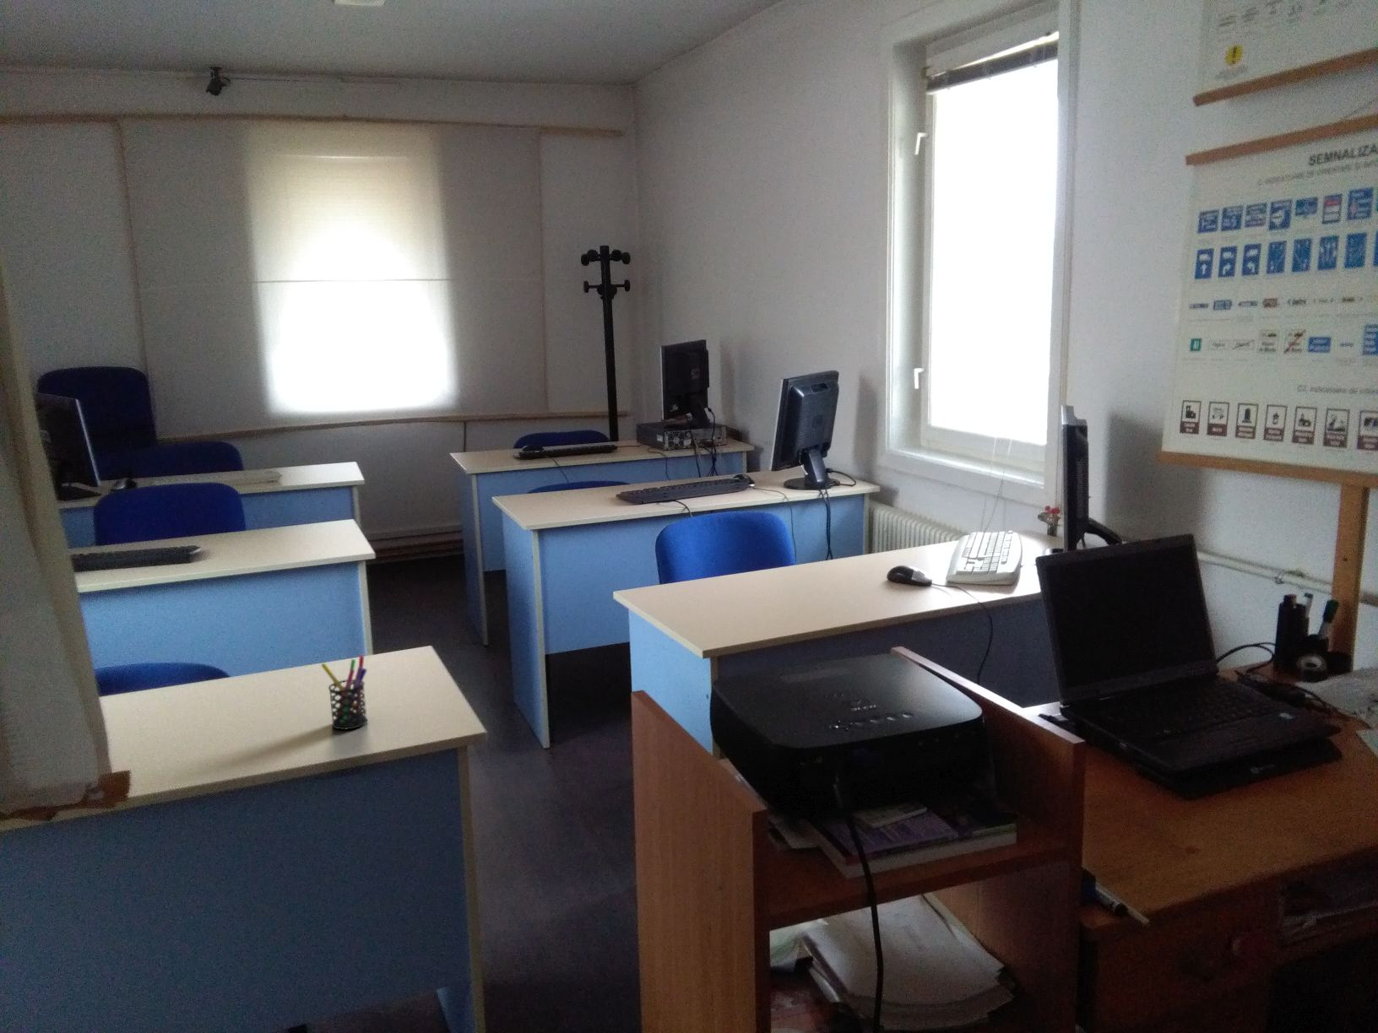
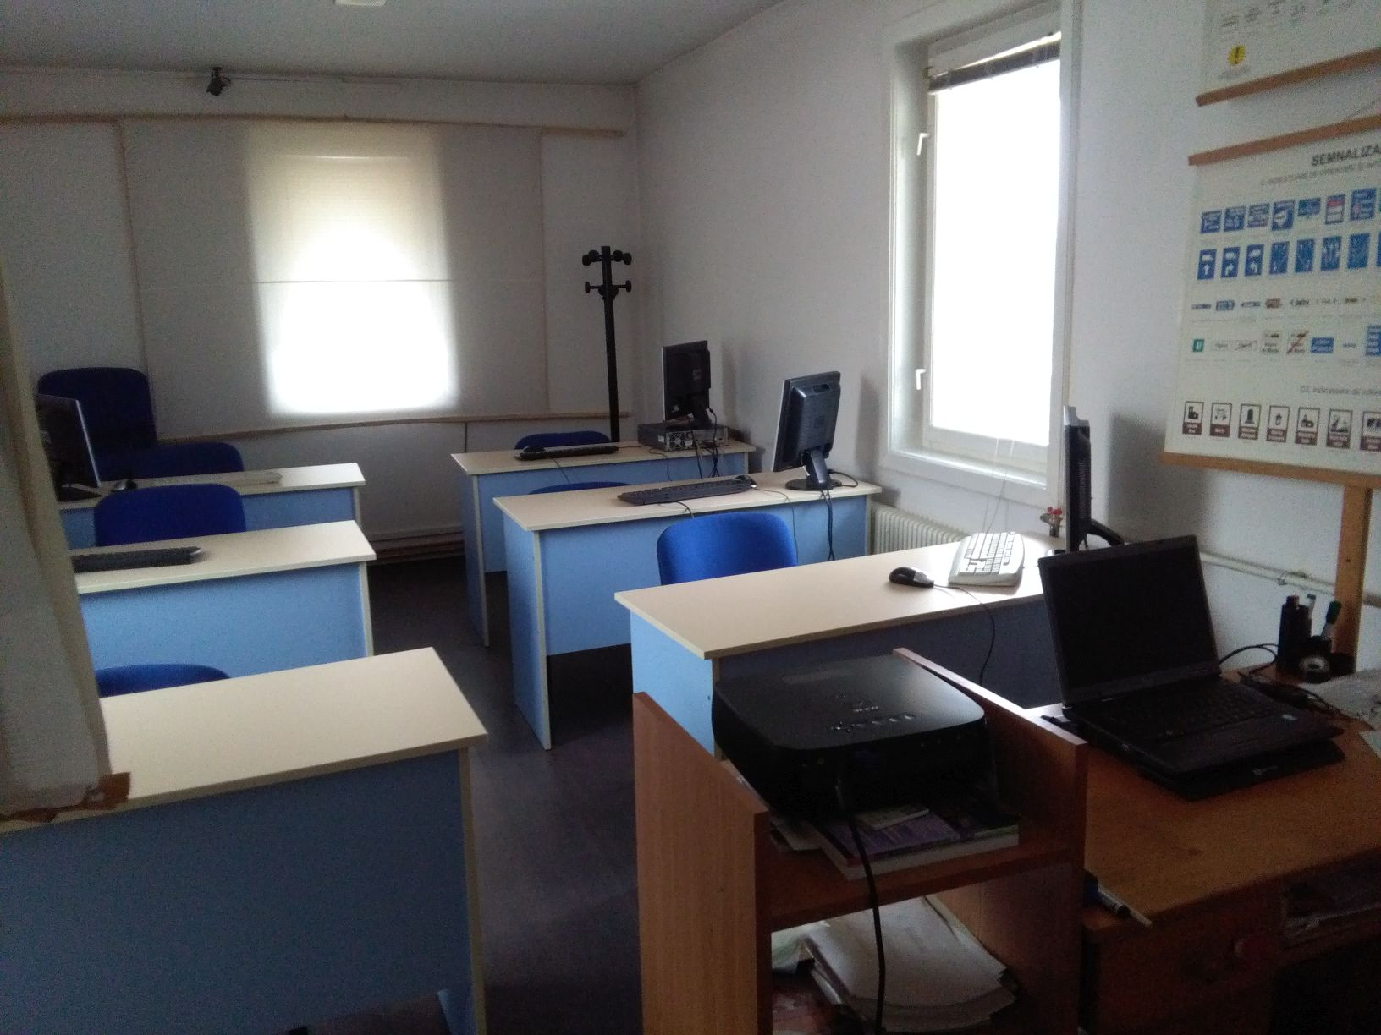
- pen holder (349, 688)
